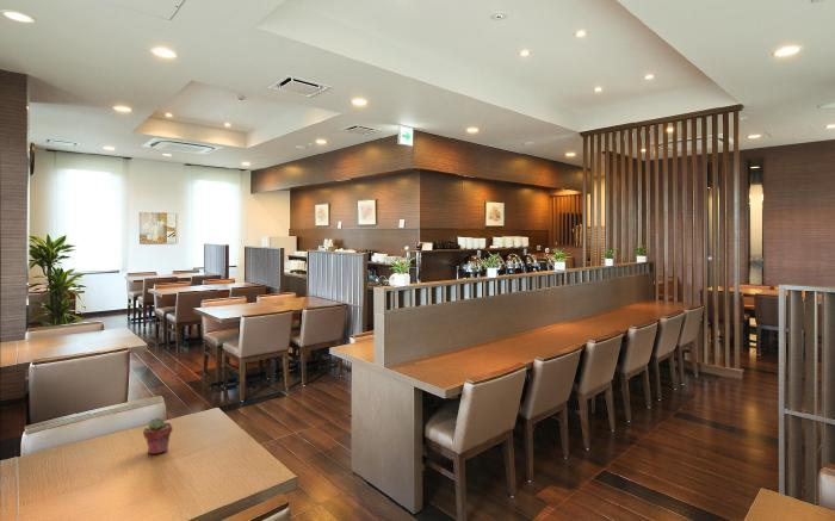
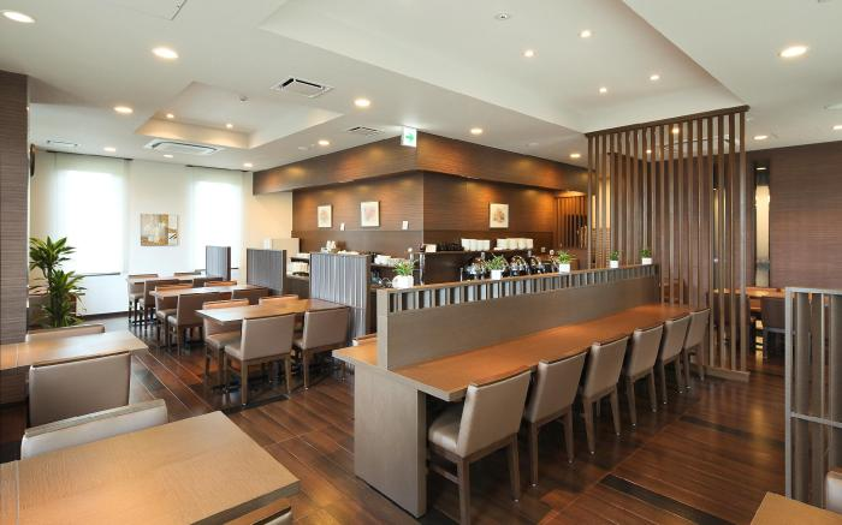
- potted succulent (157, 434)
